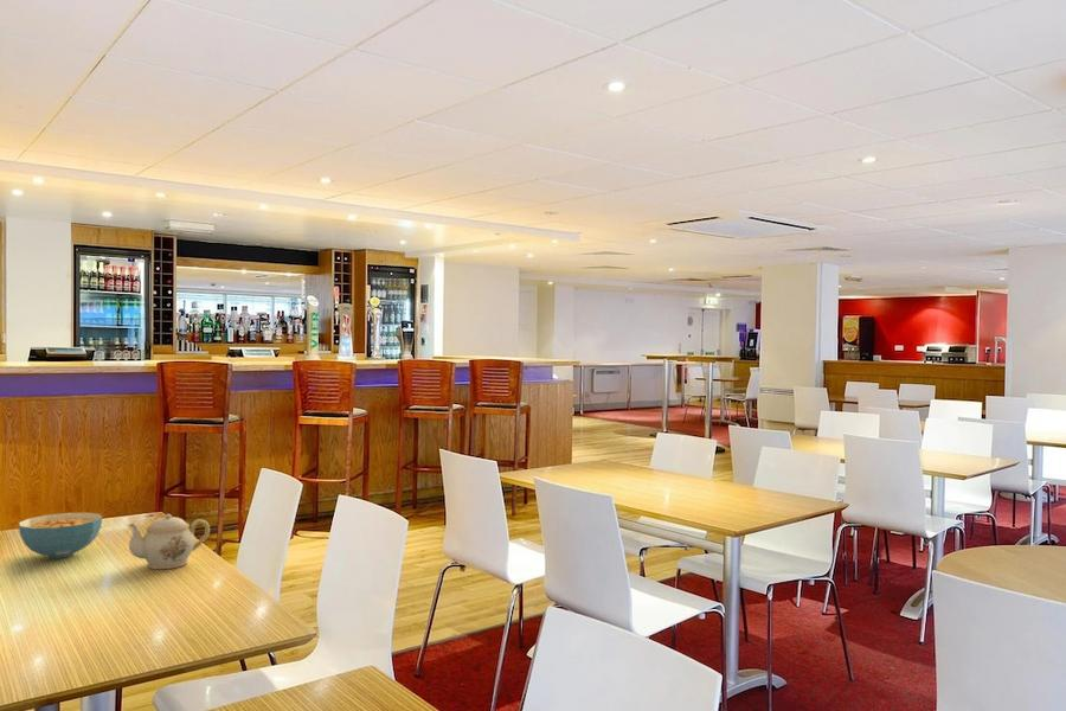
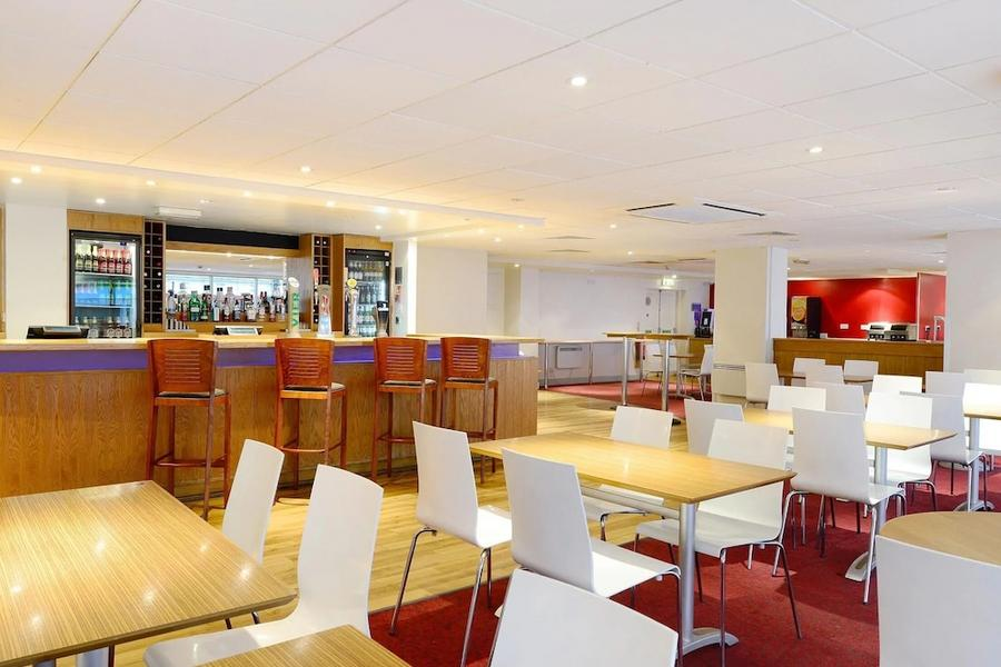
- cereal bowl (60, 537)
- teapot (169, 538)
